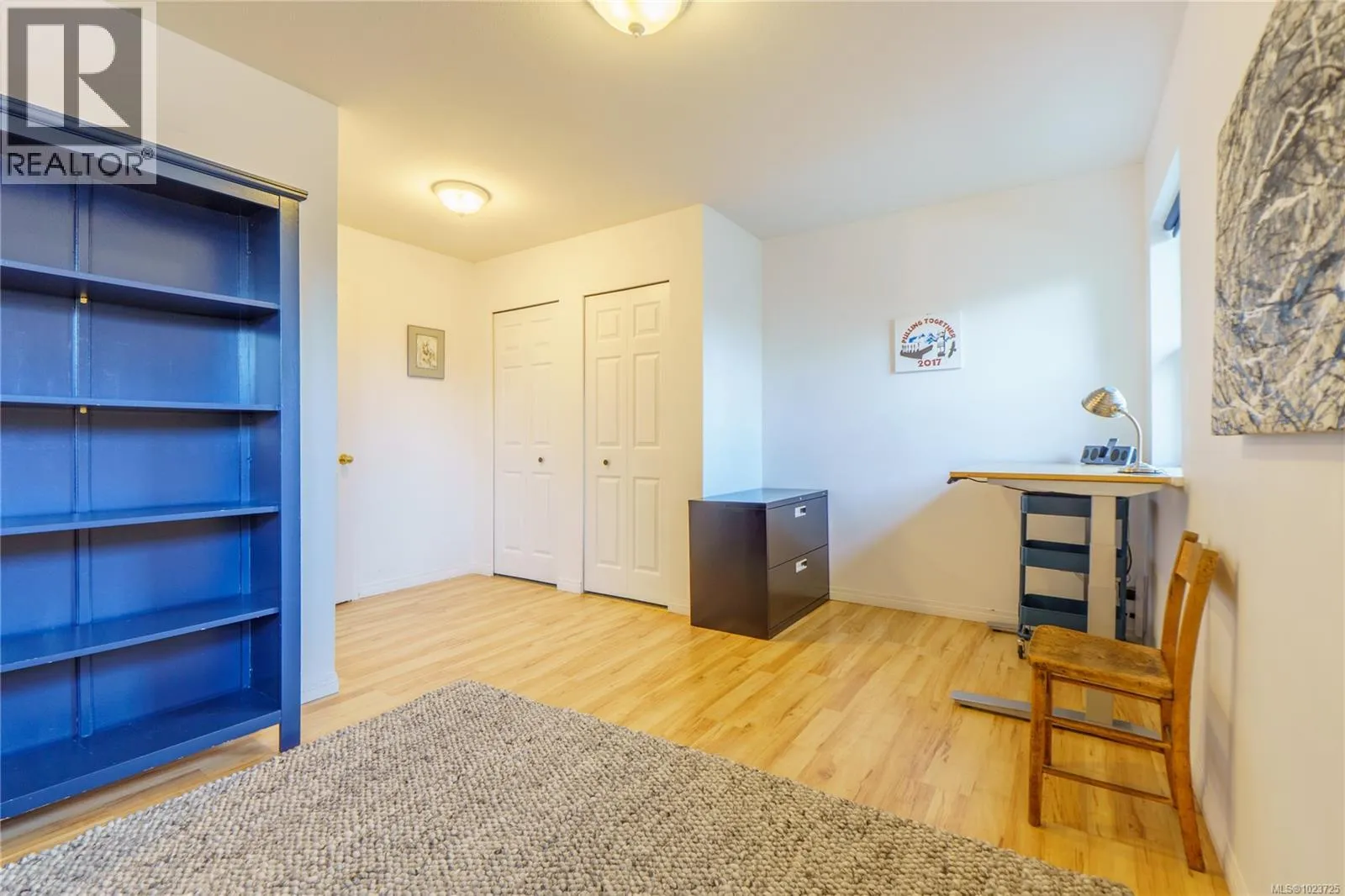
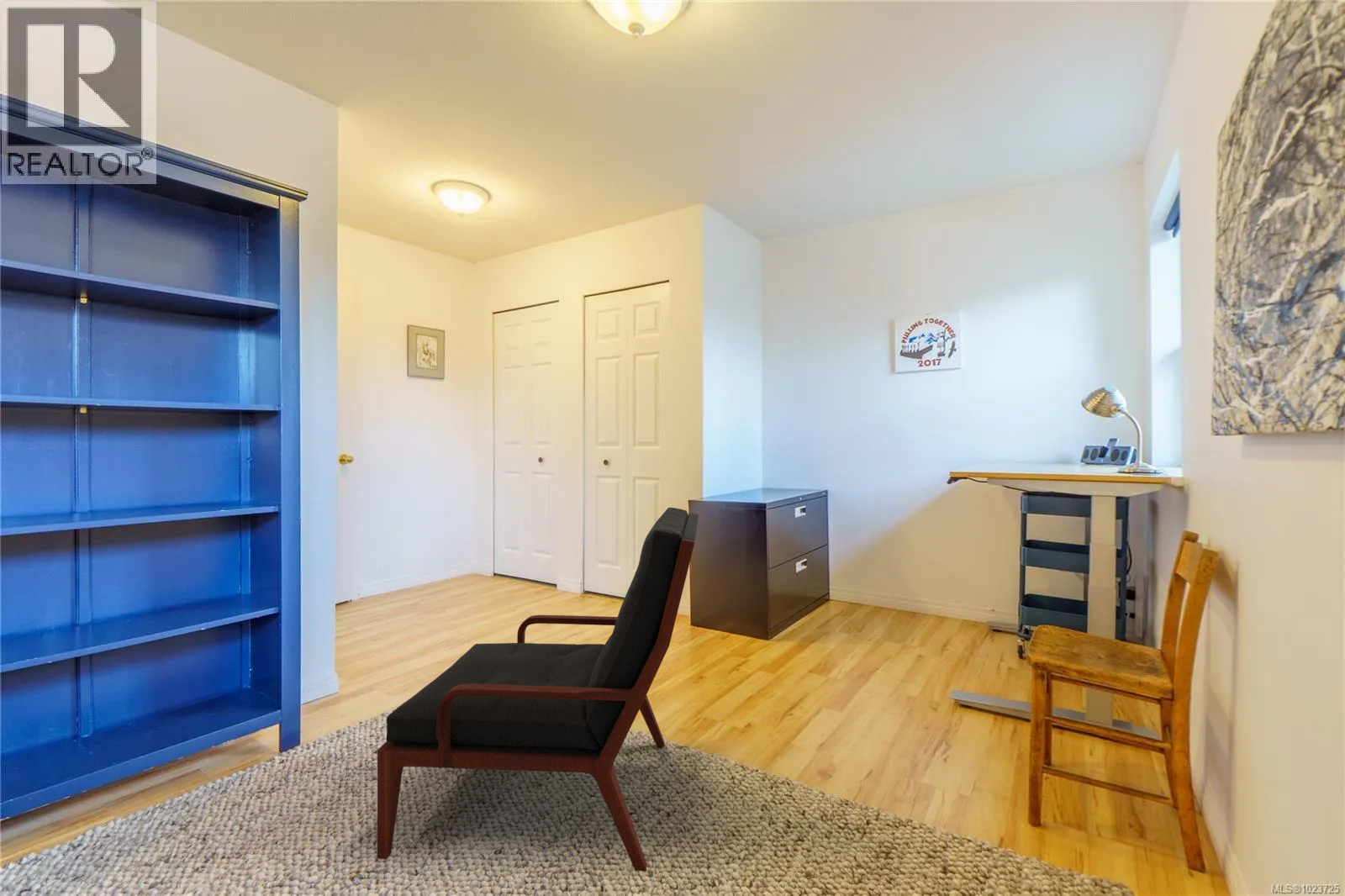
+ armchair (563, 653)
